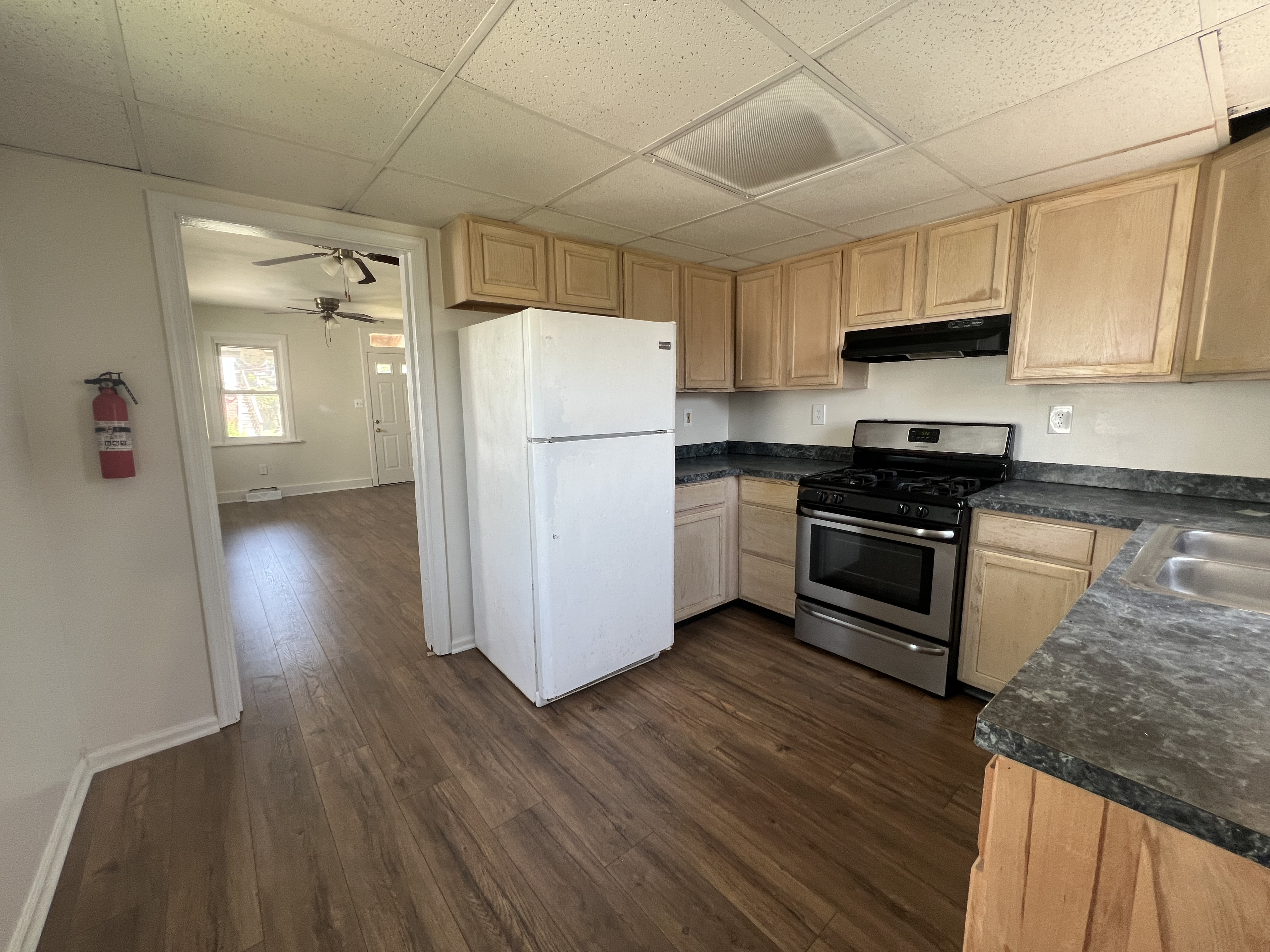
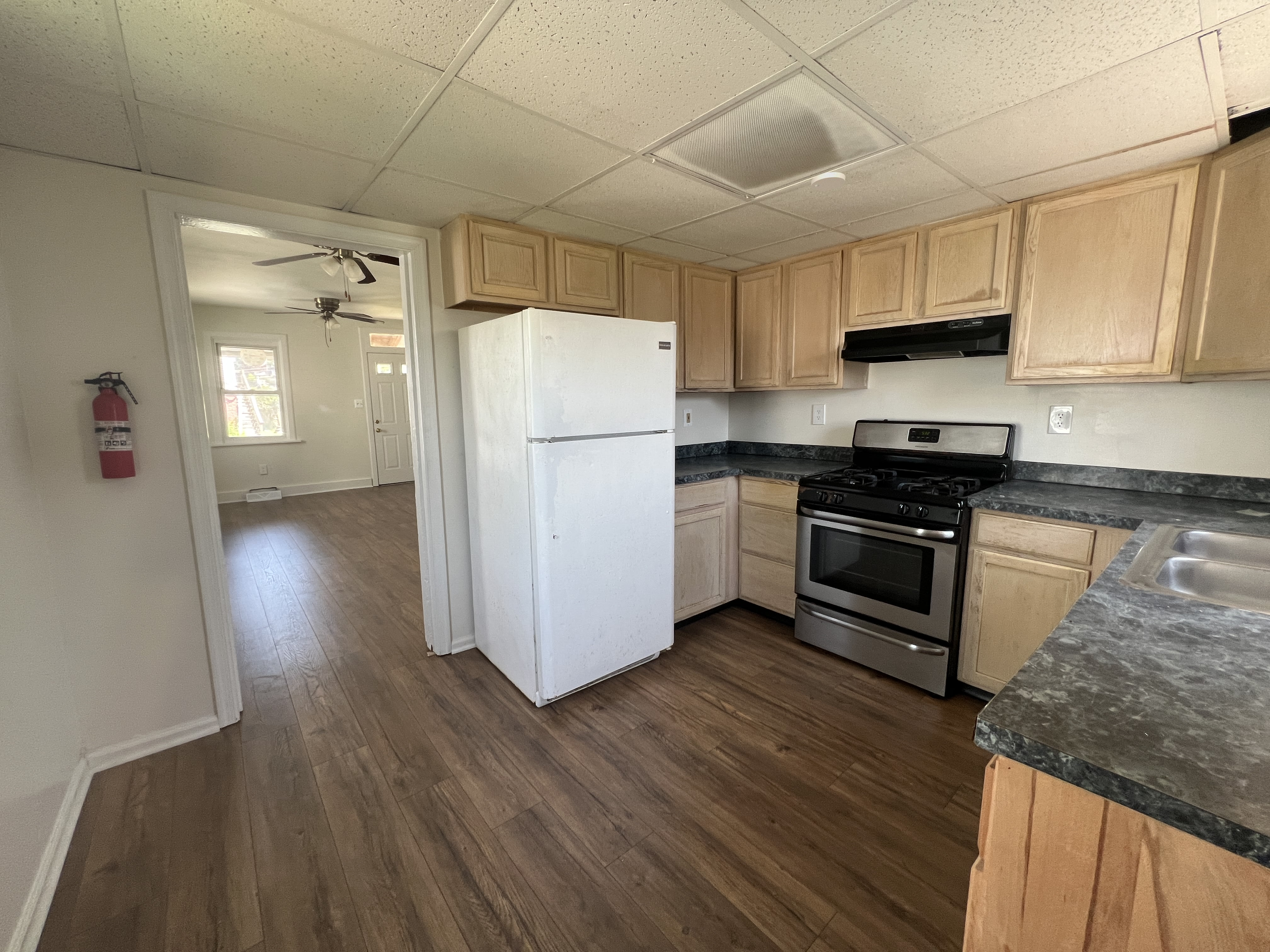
+ smoke detector (828, 182)
